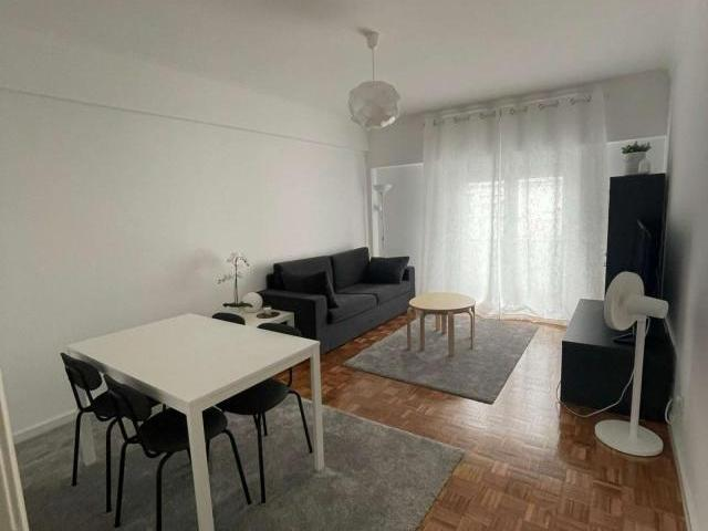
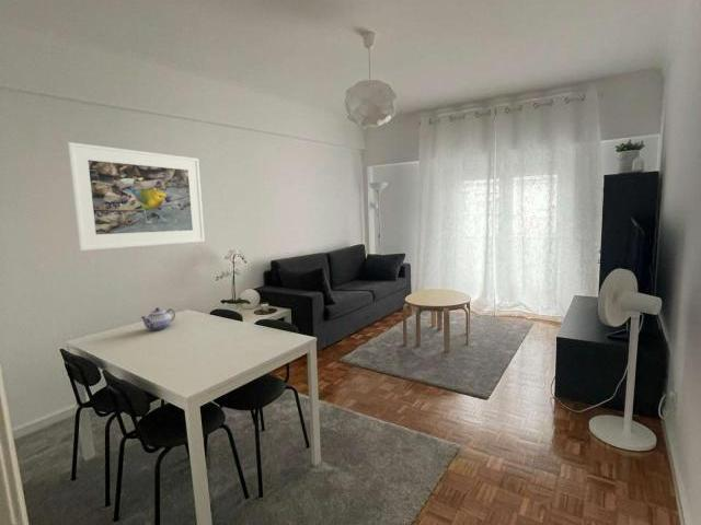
+ teapot (158, 317)
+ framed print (146, 199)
